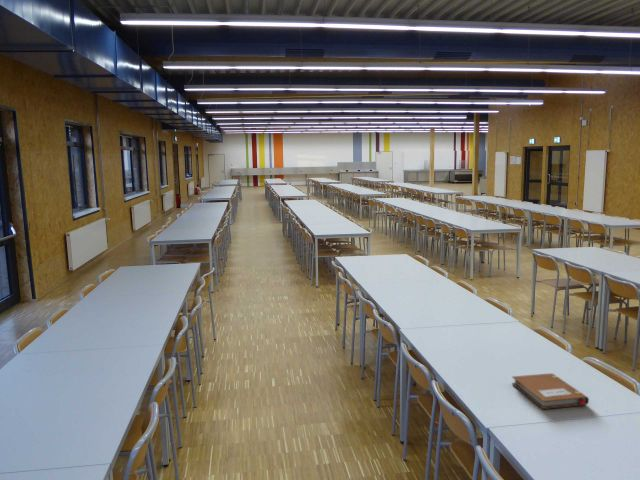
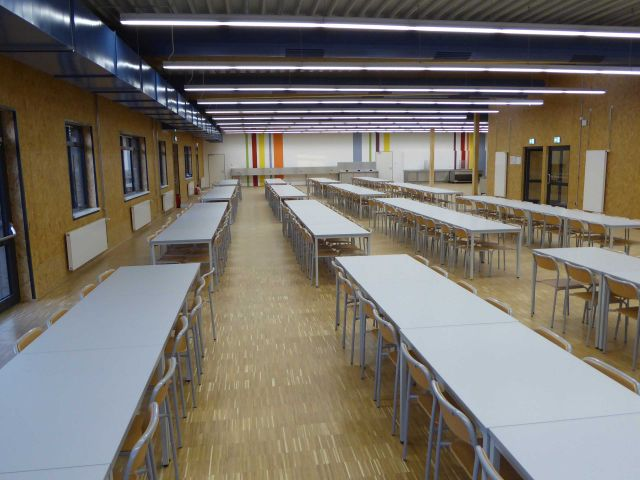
- notebook (549, 390)
